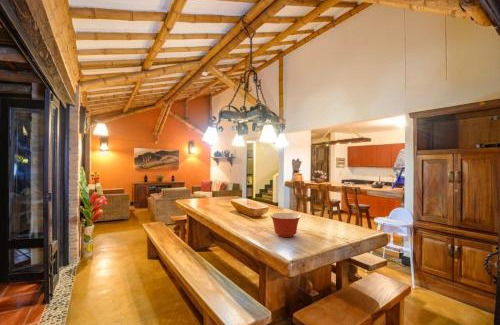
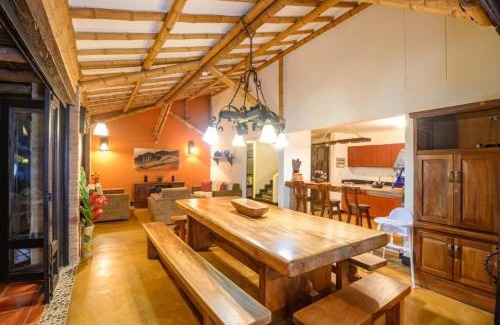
- mixing bowl (285, 225)
